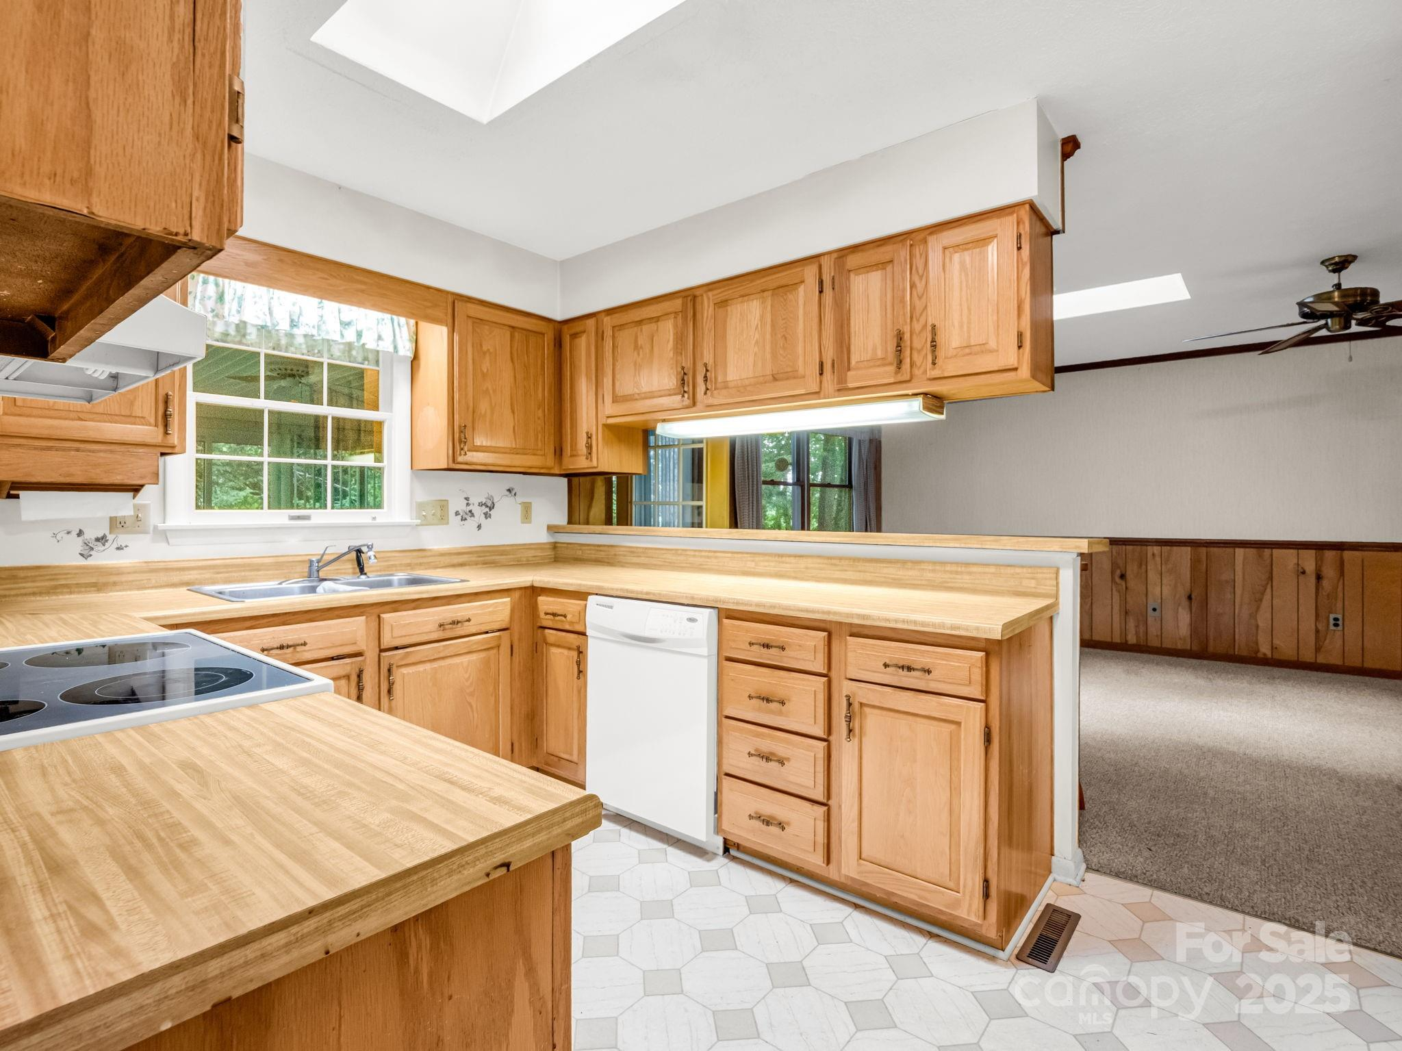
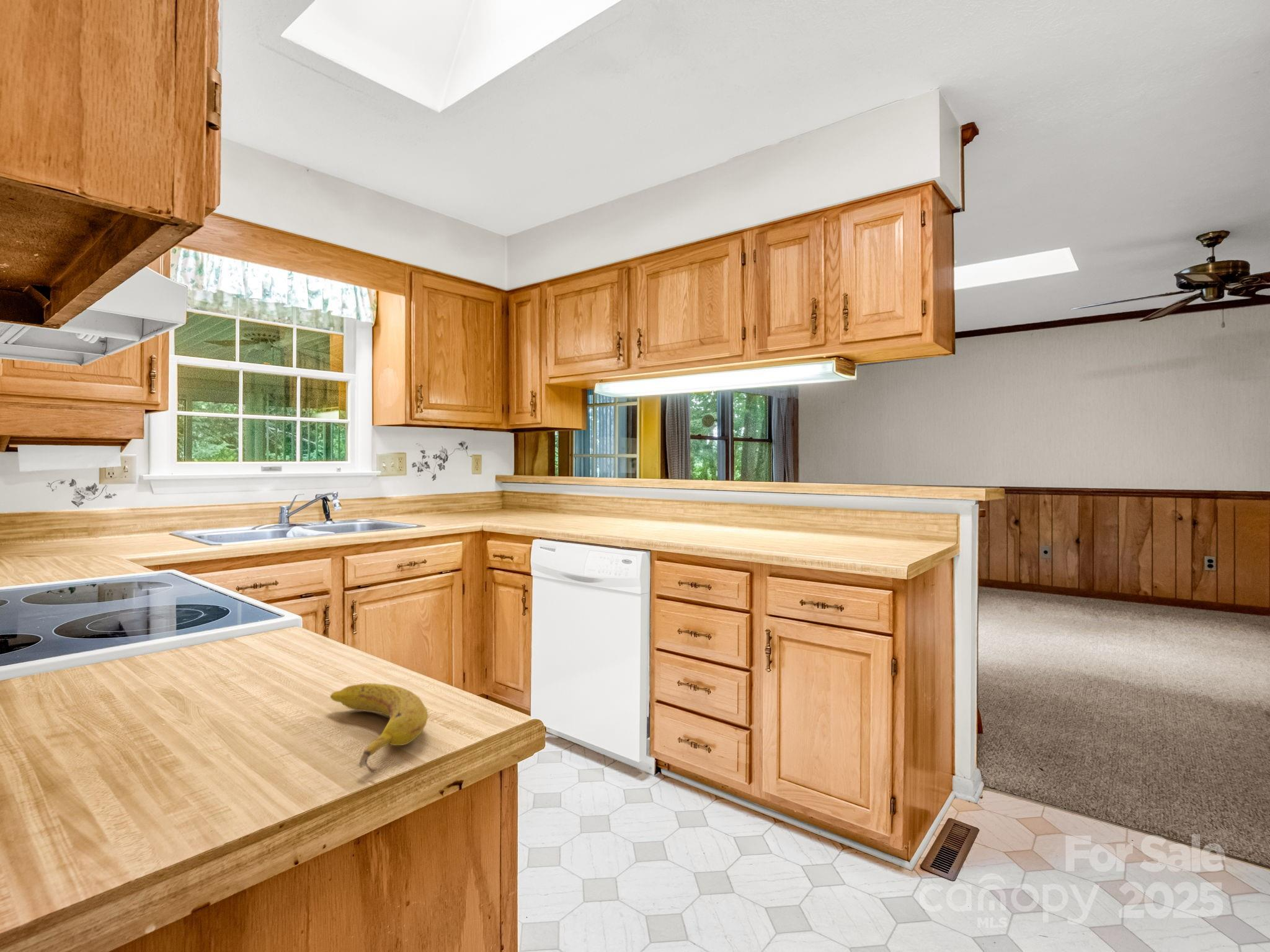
+ fruit (378, 713)
